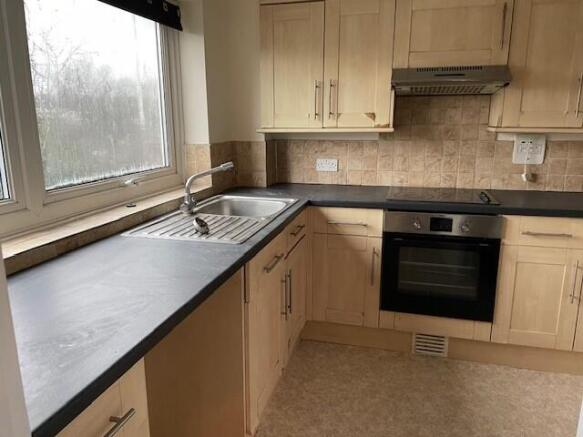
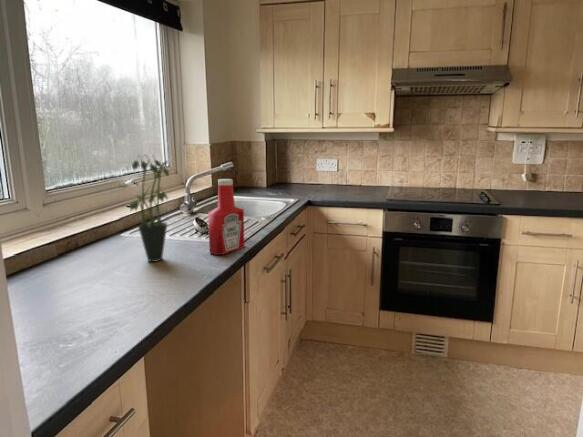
+ potted plant (156, 208)
+ soap bottle (226, 215)
